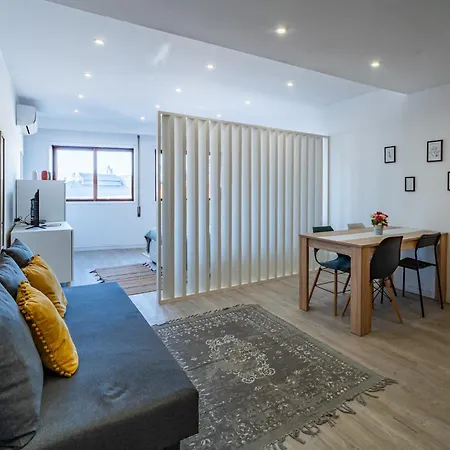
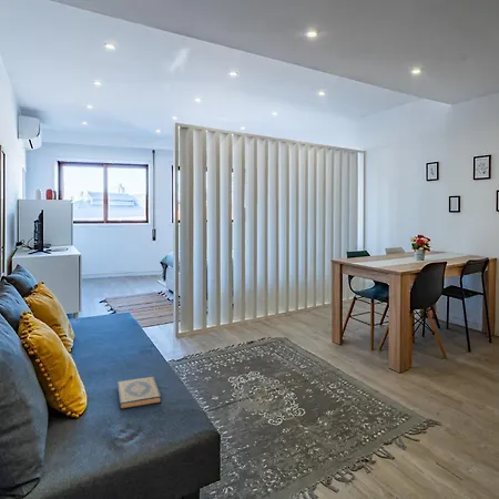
+ hardback book (138, 391)
